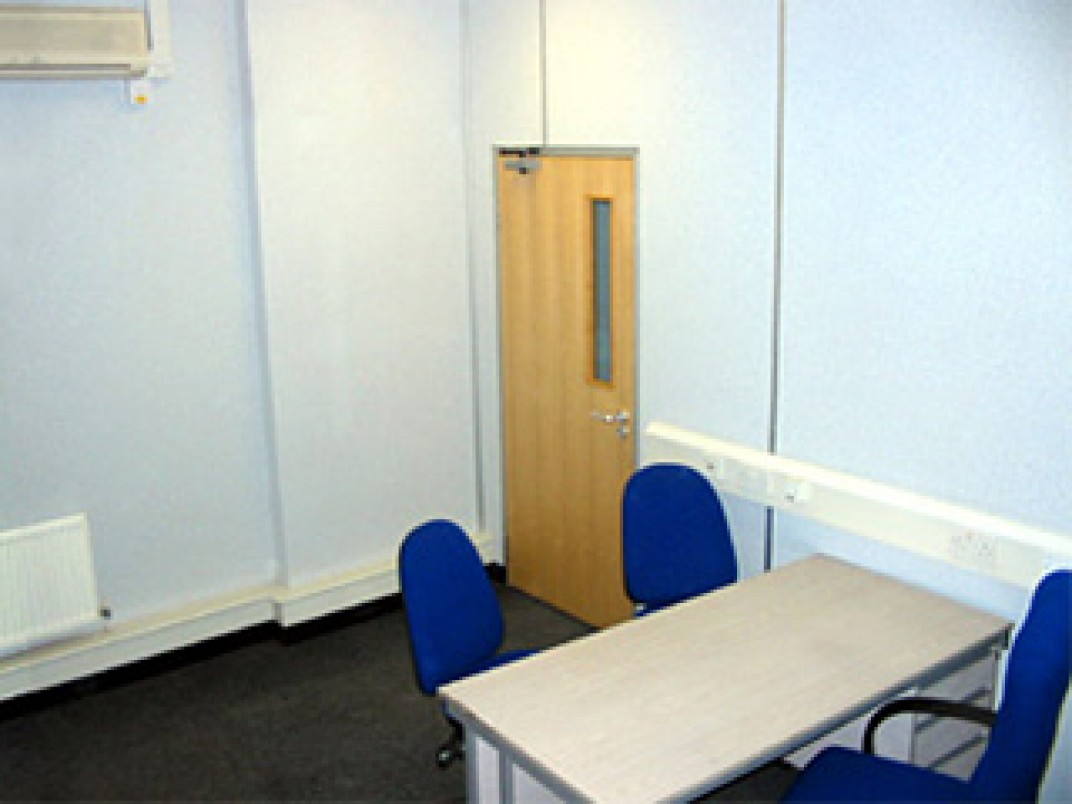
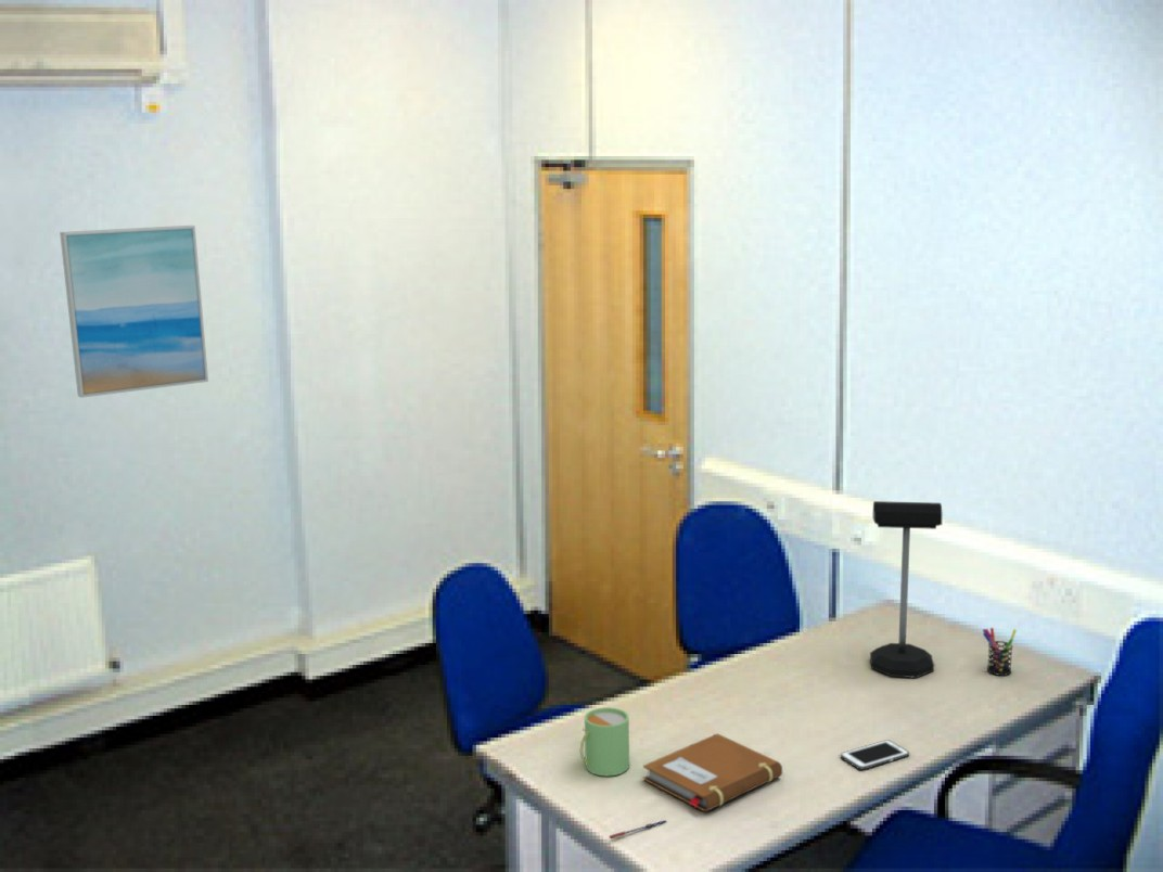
+ mug (602, 742)
+ notebook (711, 772)
+ pen holder (1000, 650)
+ mailbox (904, 585)
+ cell phone (874, 755)
+ wall art (137, 309)
+ pen (638, 829)
